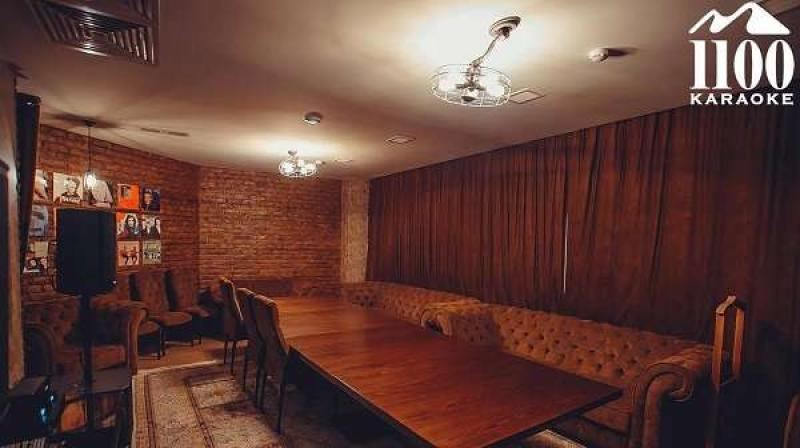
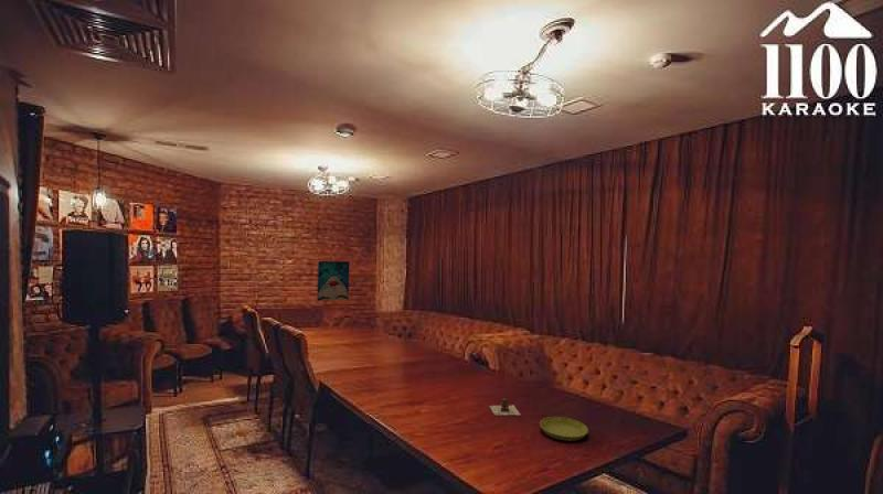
+ teapot (504, 404)
+ wall art (333, 280)
+ saucer (563, 429)
